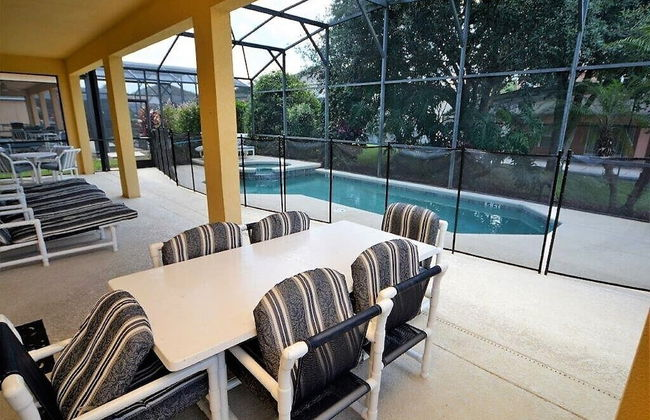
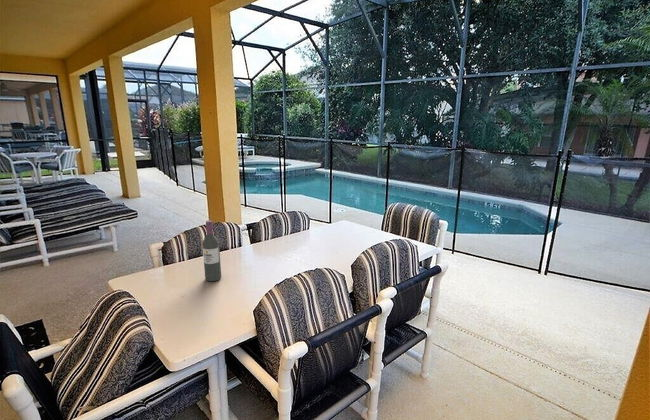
+ wine bottle (211, 250)
